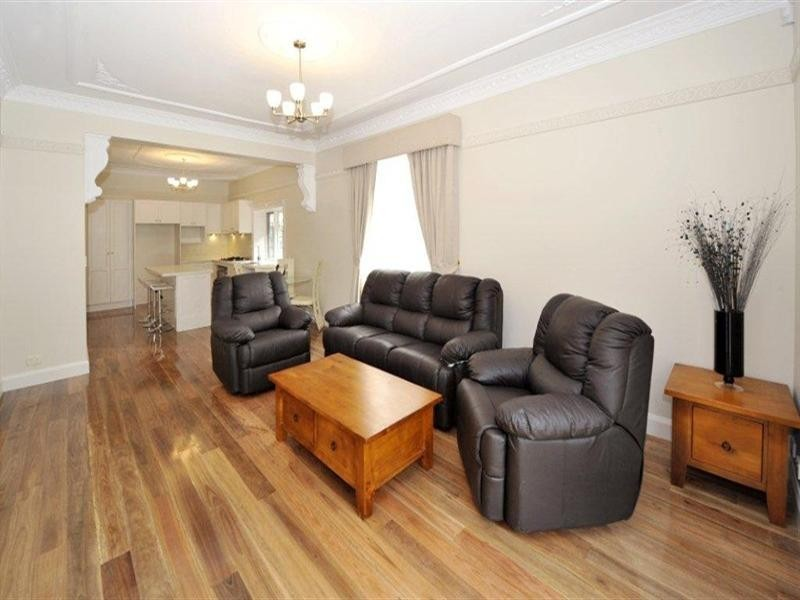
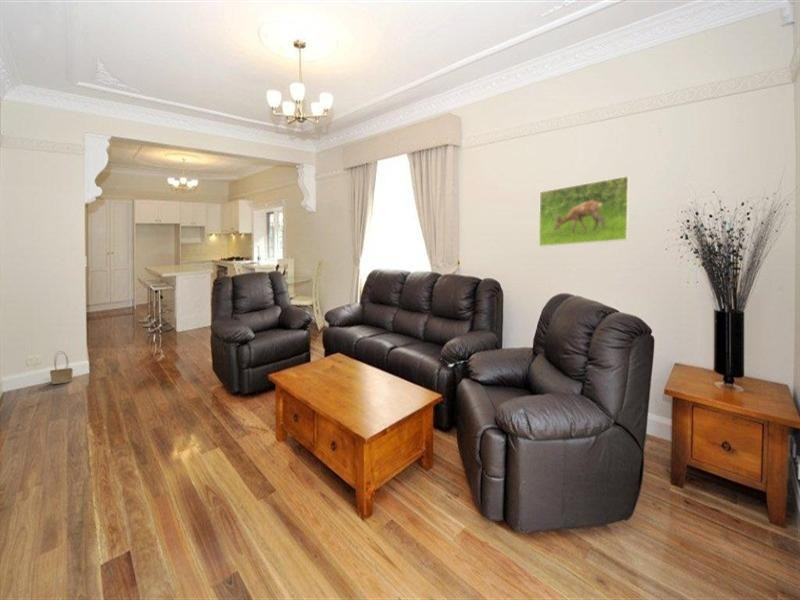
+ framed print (580, 214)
+ basket (61, 369)
